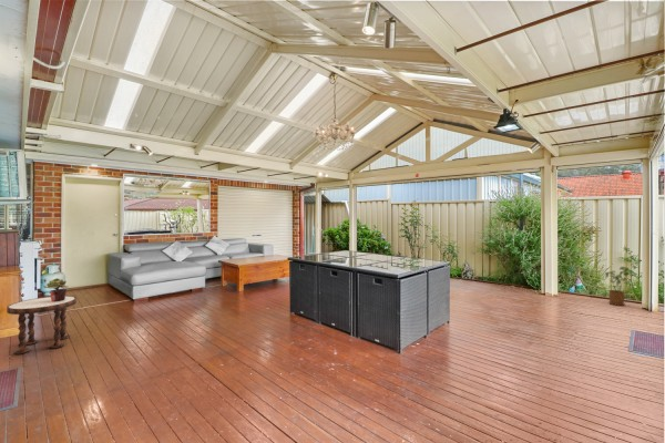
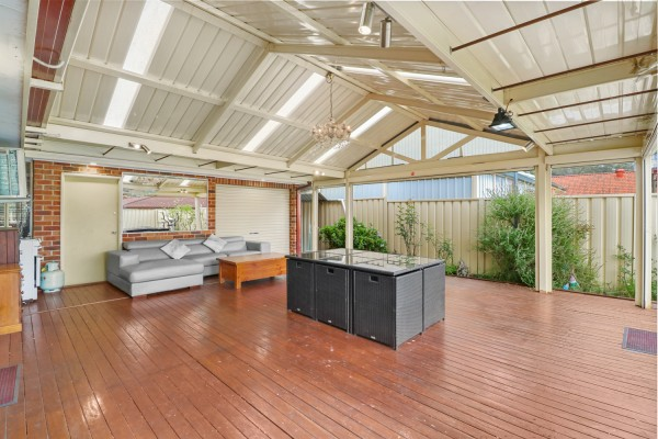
- house plant (618, 286)
- potted plant (55, 289)
- side table (33, 323)
